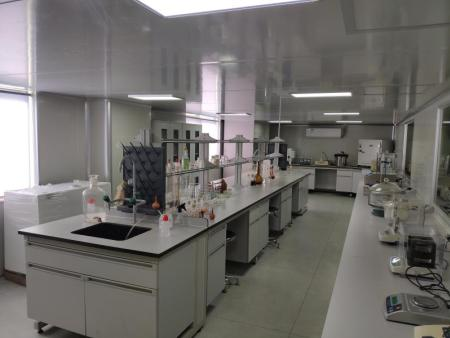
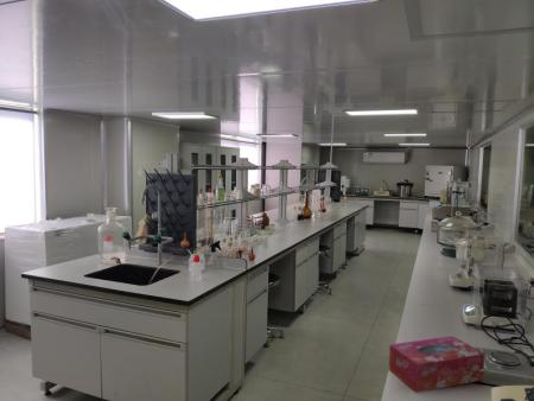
+ tissue box (436, 362)
